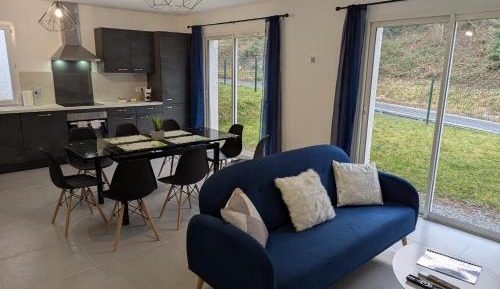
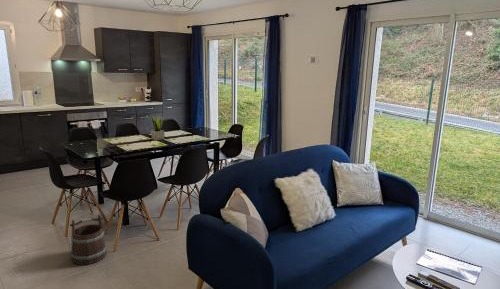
+ bucket (87, 237)
